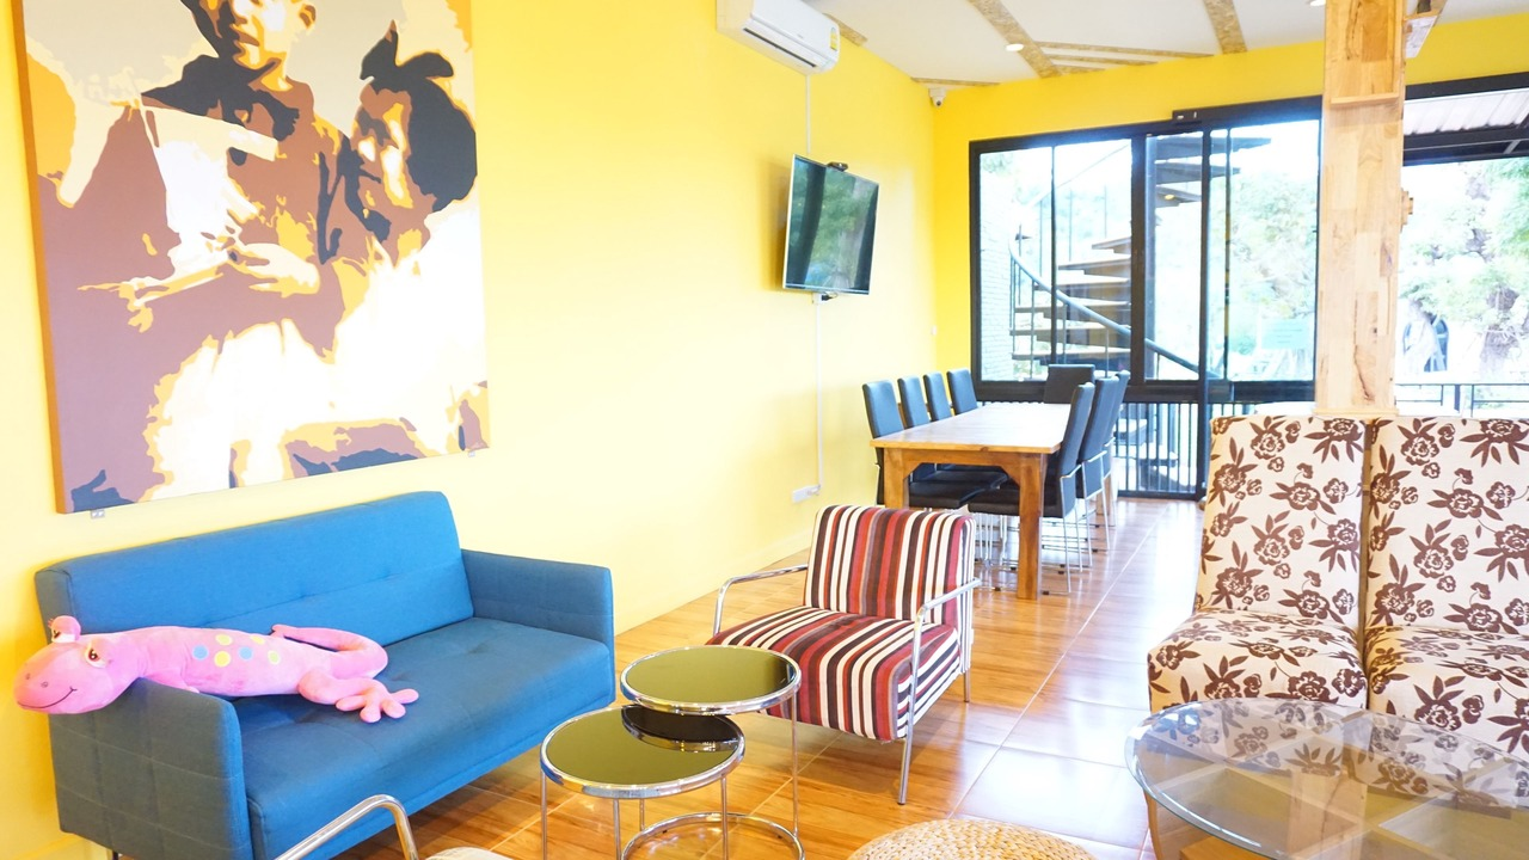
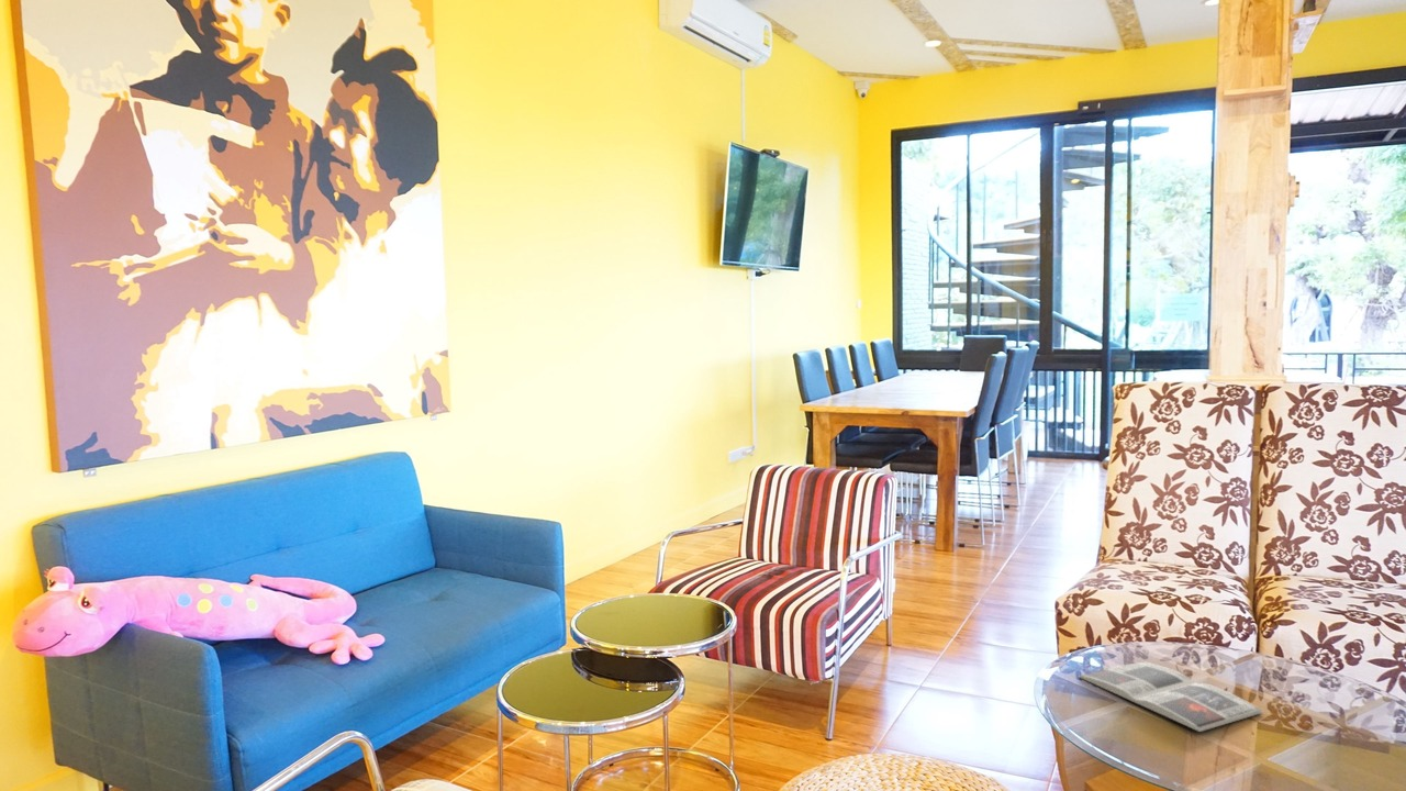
+ magazine (1165, 690)
